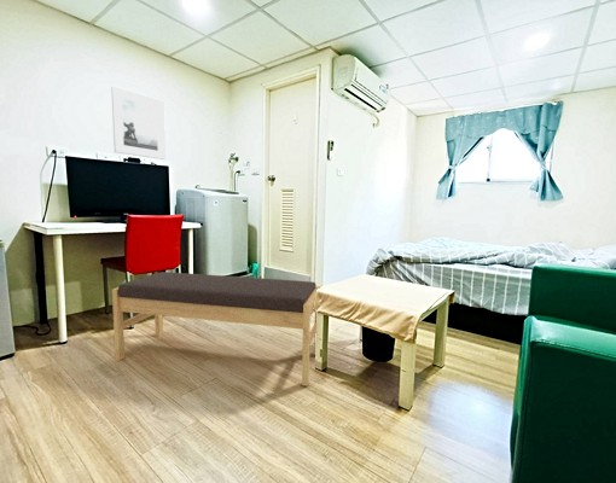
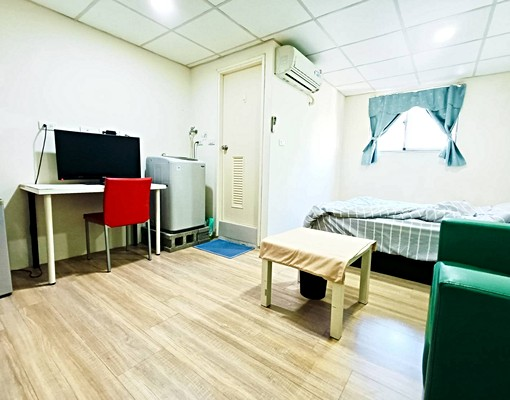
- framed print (140, 126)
- bench (221, 319)
